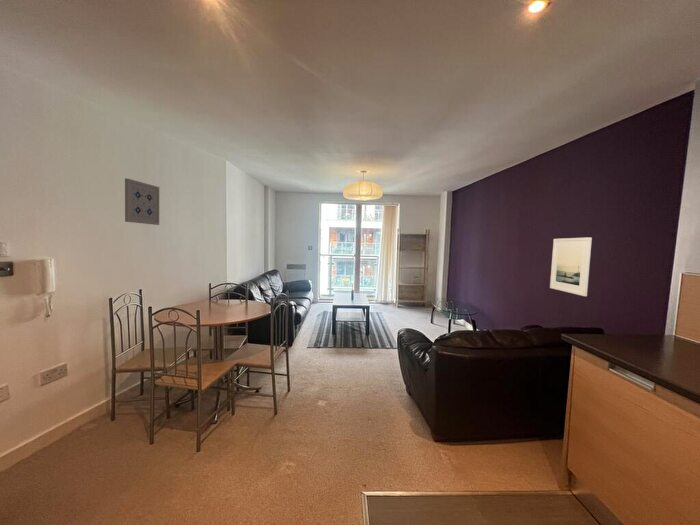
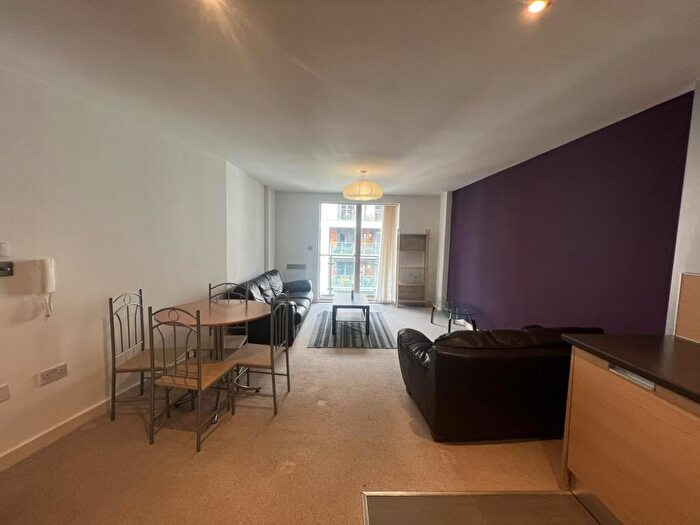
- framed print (568, 265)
- wall art (143, 203)
